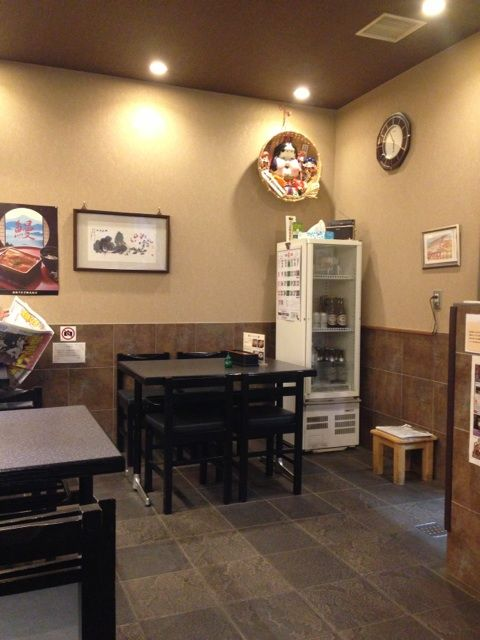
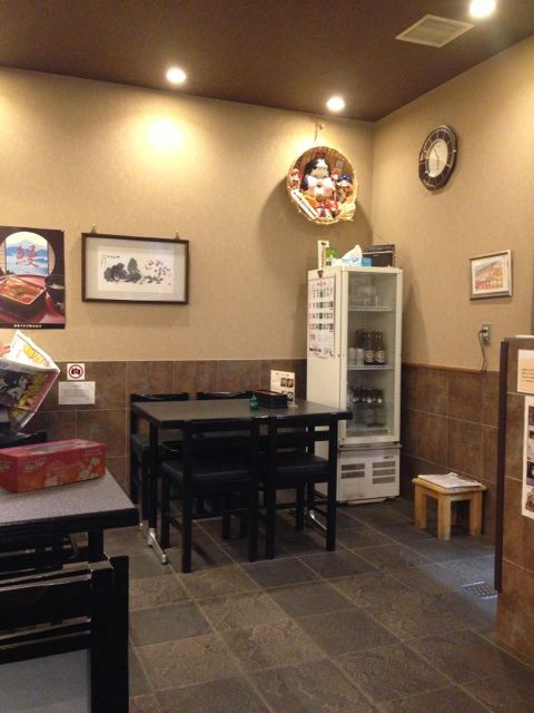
+ tissue box (50, 463)
